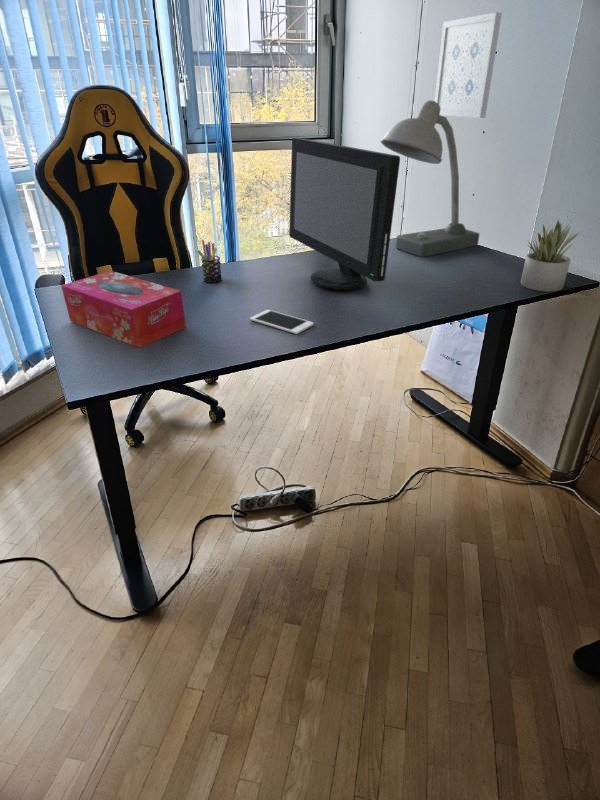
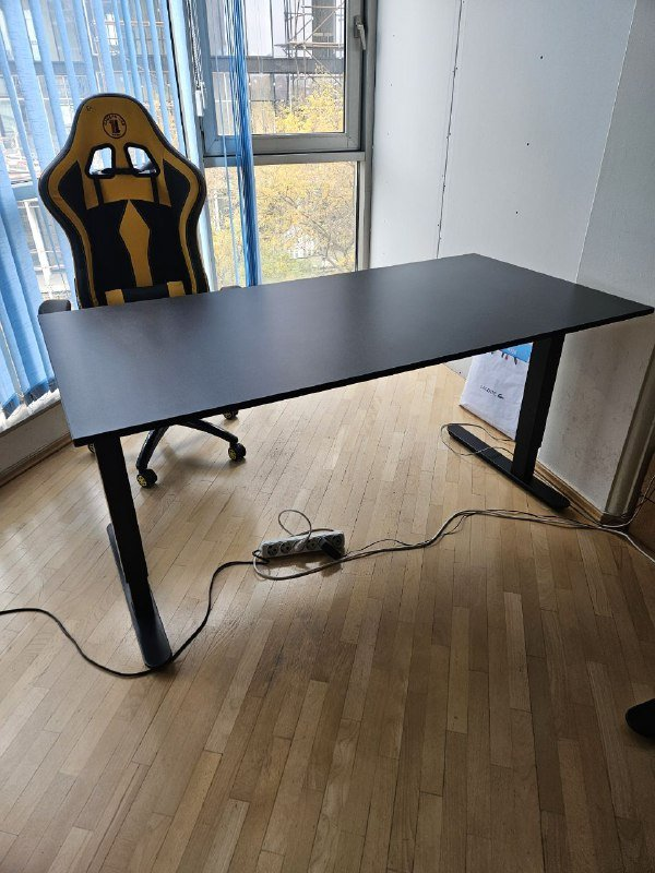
- pen holder (208, 261)
- tissue box (123, 306)
- computer monitor (340, 218)
- wall art (463, 68)
- succulent plant (549, 252)
- desk lamp (451, 179)
- cell phone (281, 321)
